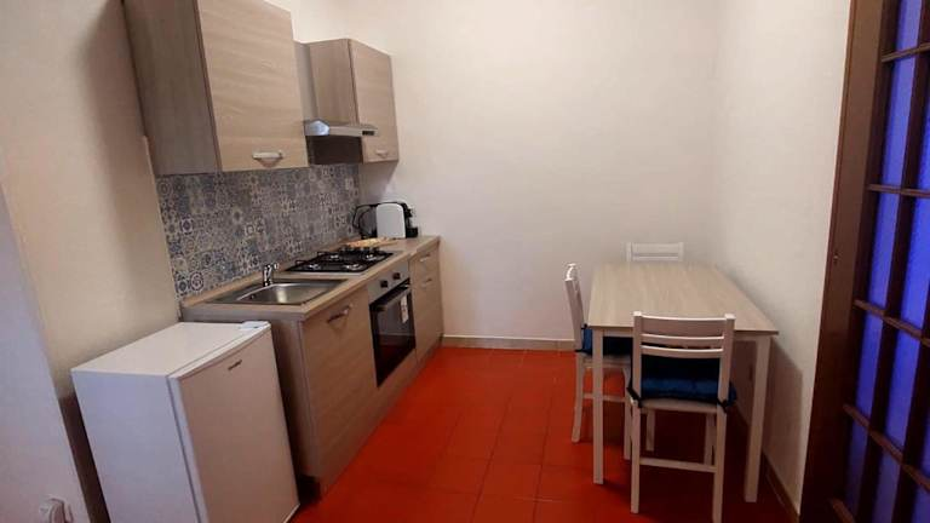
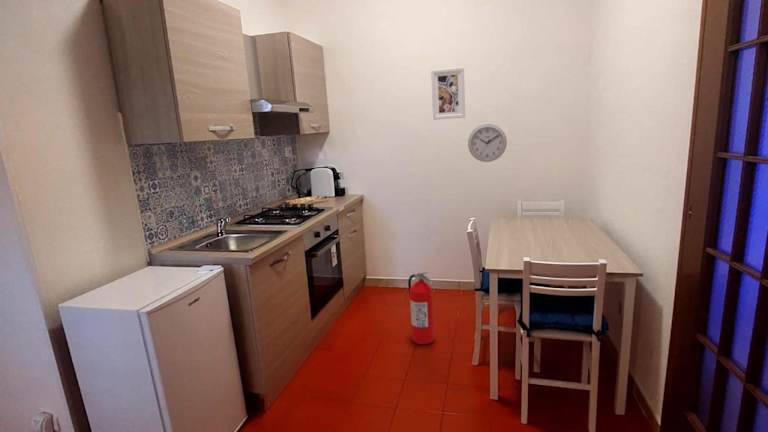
+ wall clock (487, 143)
+ fire extinguisher (420, 304)
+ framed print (448, 94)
